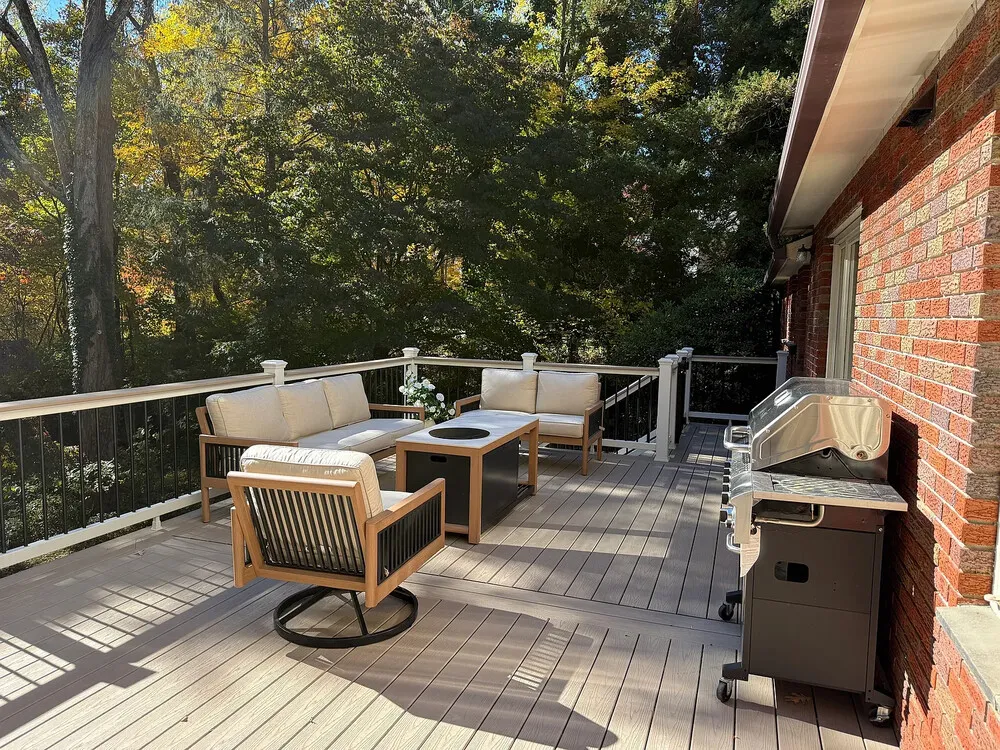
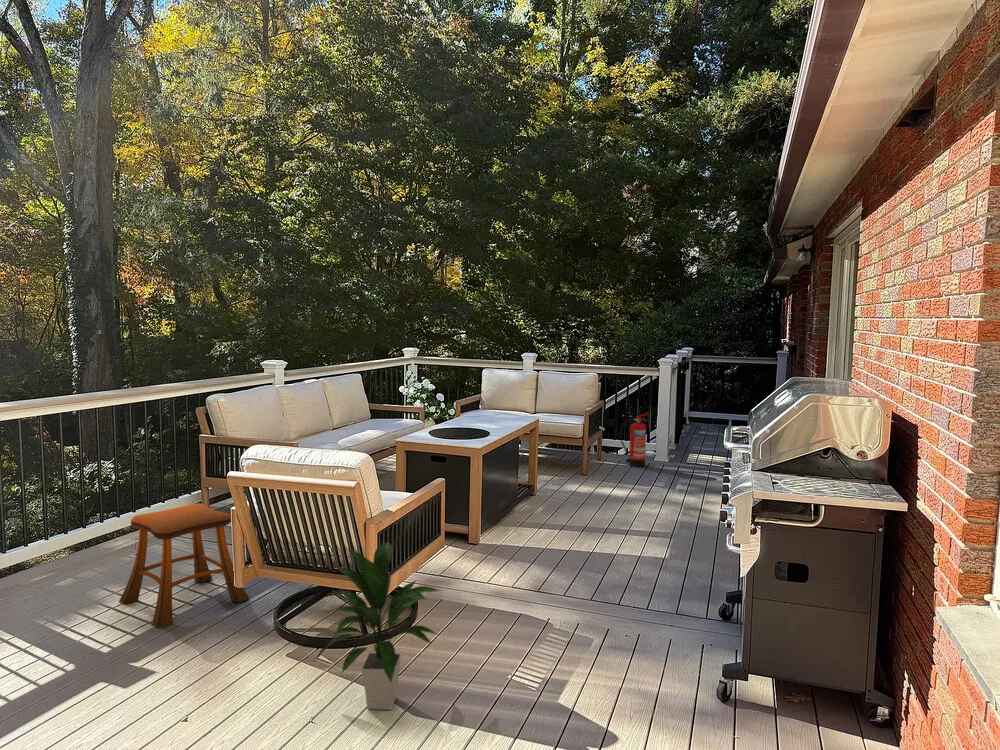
+ stool (183, 558)
+ indoor plant (376, 622)
+ fire extinguisher (634, 439)
